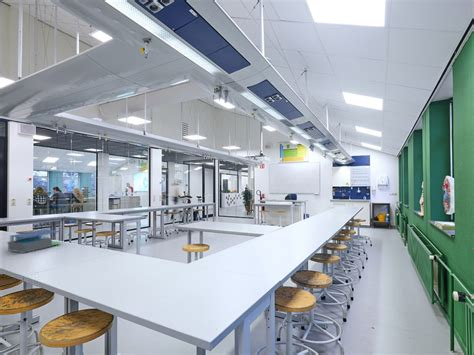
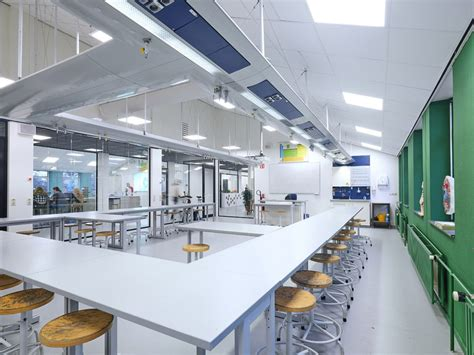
- binder (36, 240)
